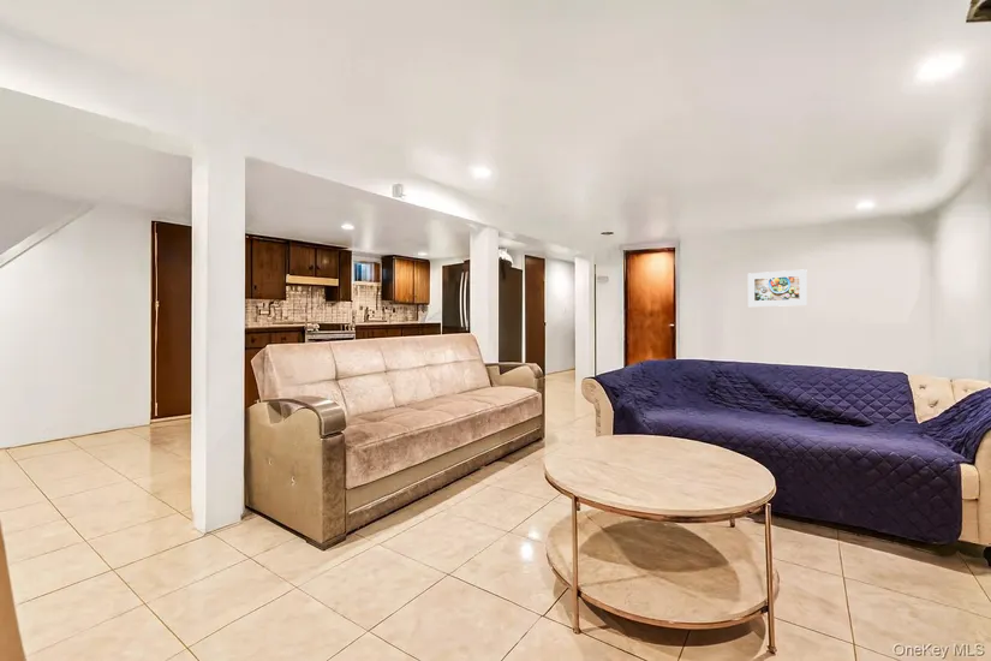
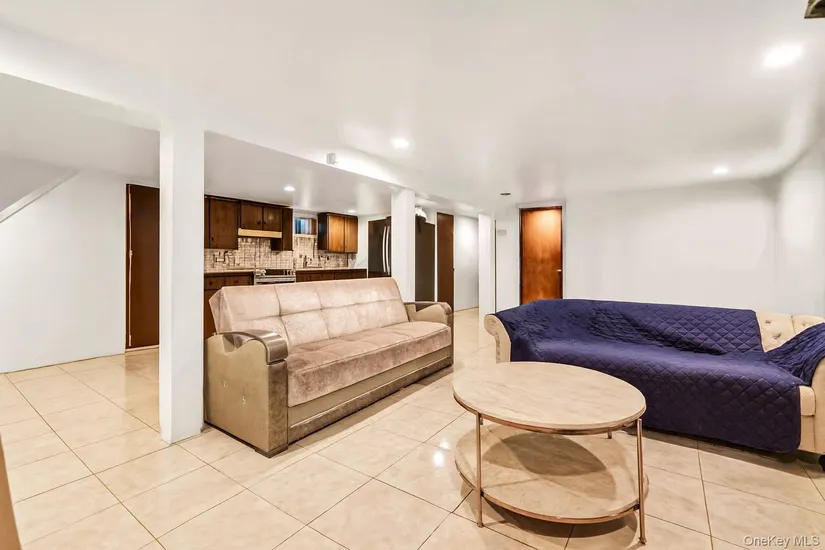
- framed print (776, 288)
